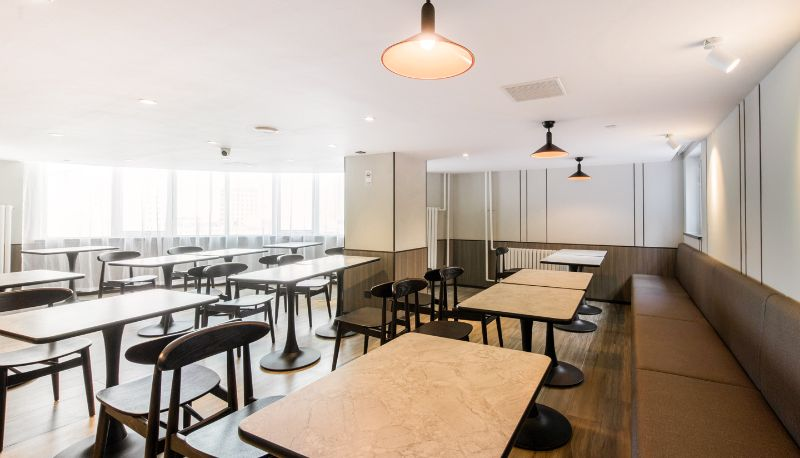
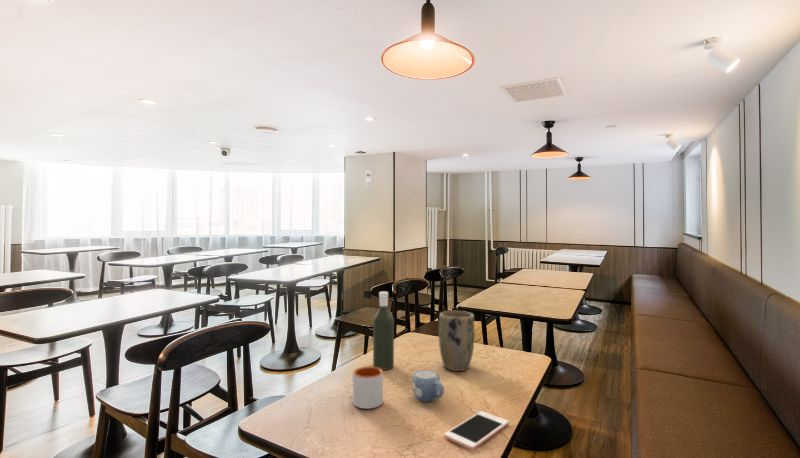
+ cell phone (477, 428)
+ plant pot (456, 340)
+ mug (429, 388)
+ bottle (383, 329)
+ mug (365, 385)
